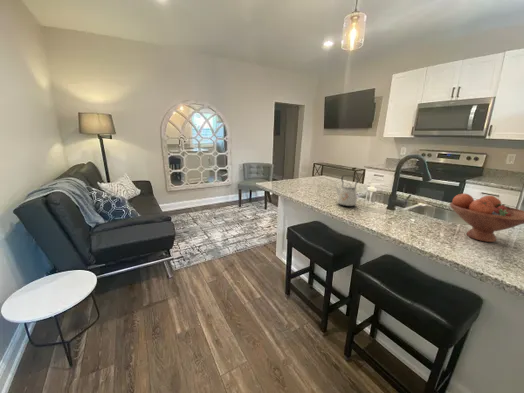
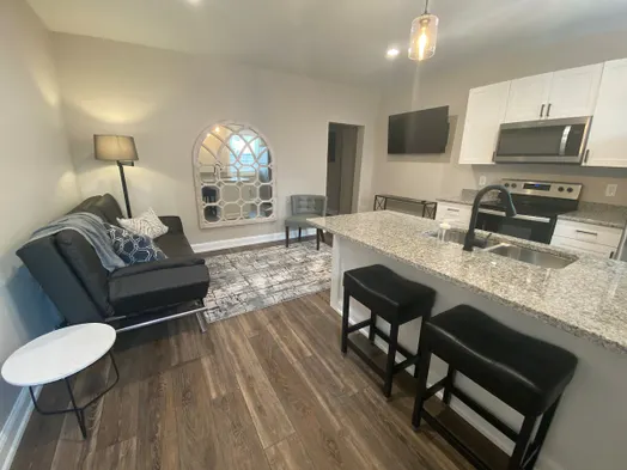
- kettle (345, 189)
- fruit bowl (486, 217)
